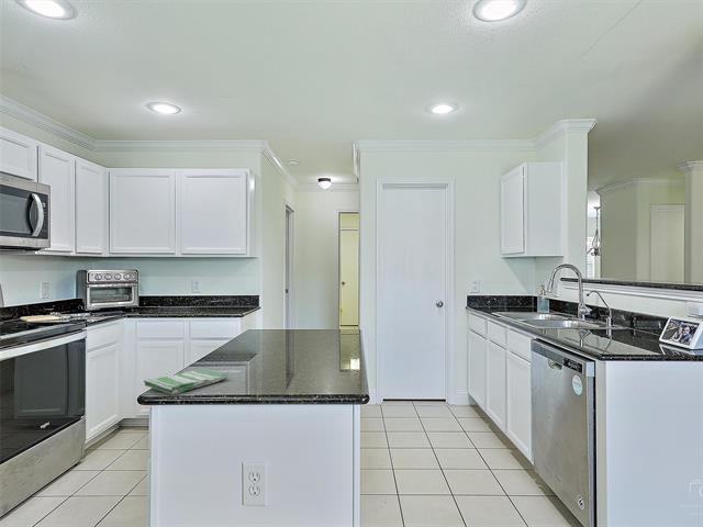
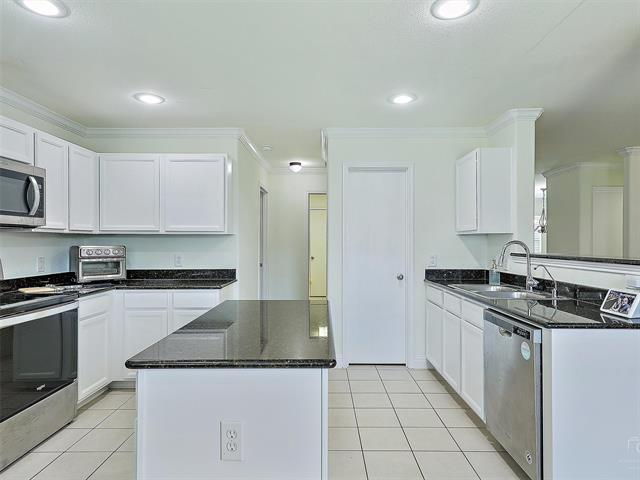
- dish towel (187, 379)
